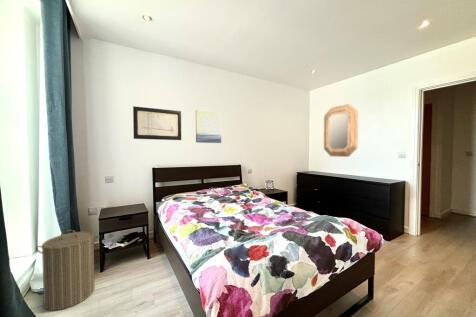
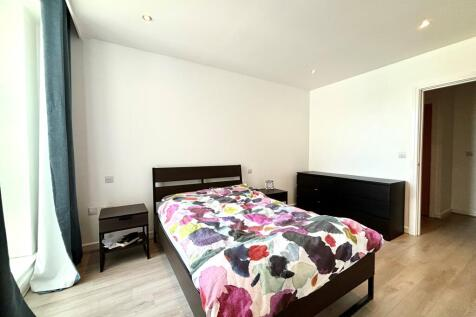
- wall art (208, 127)
- laundry hamper (70, 263)
- wall art (158, 124)
- home mirror (338, 131)
